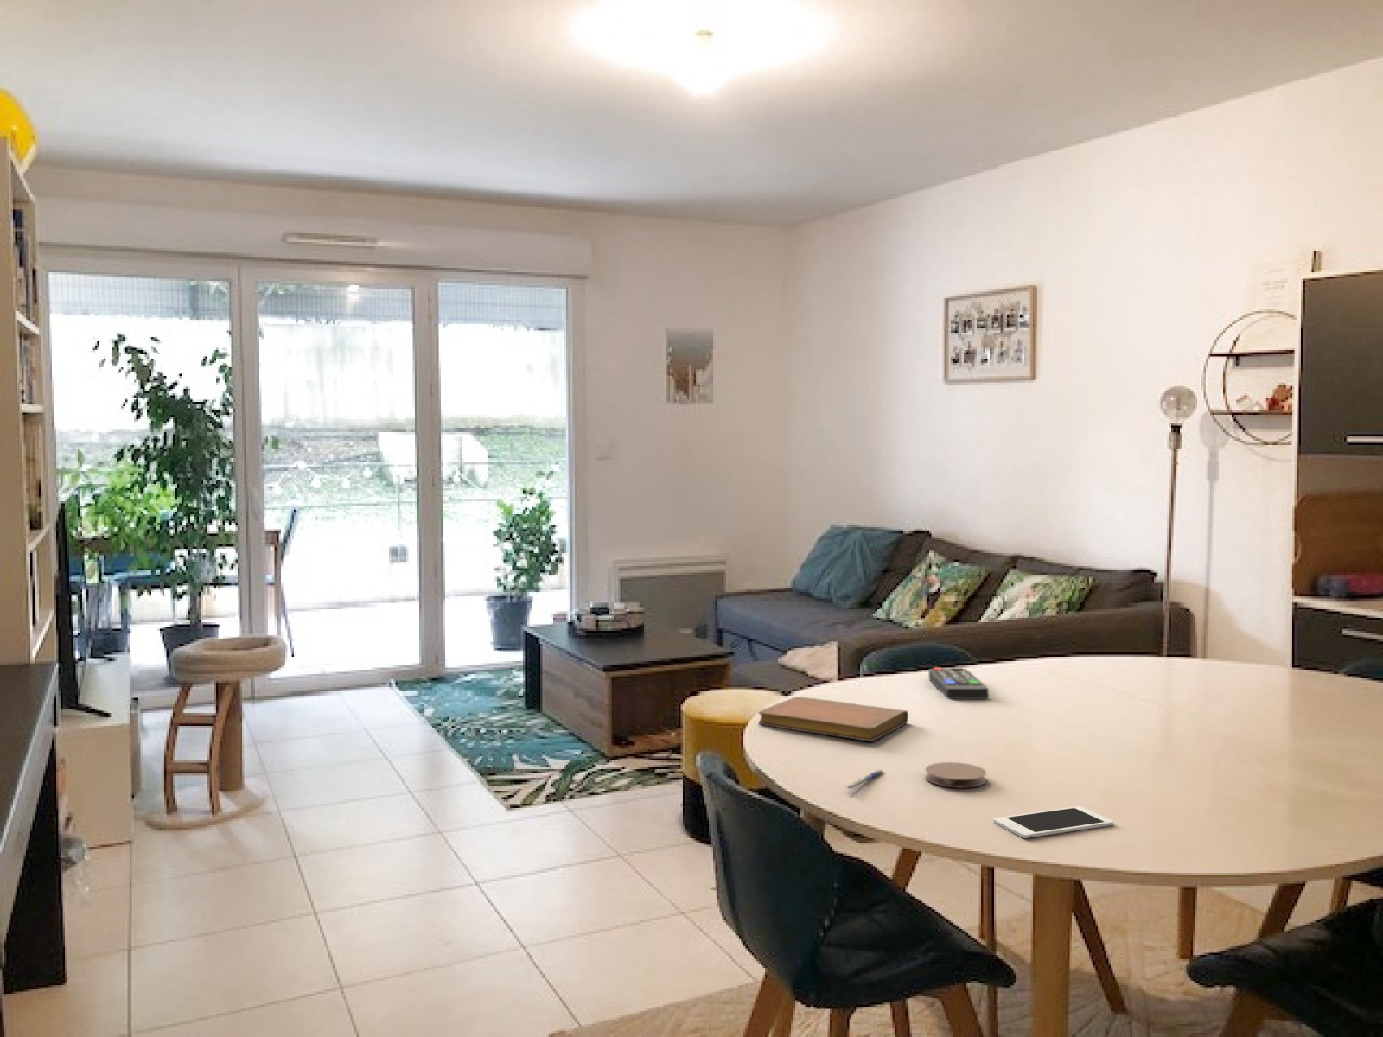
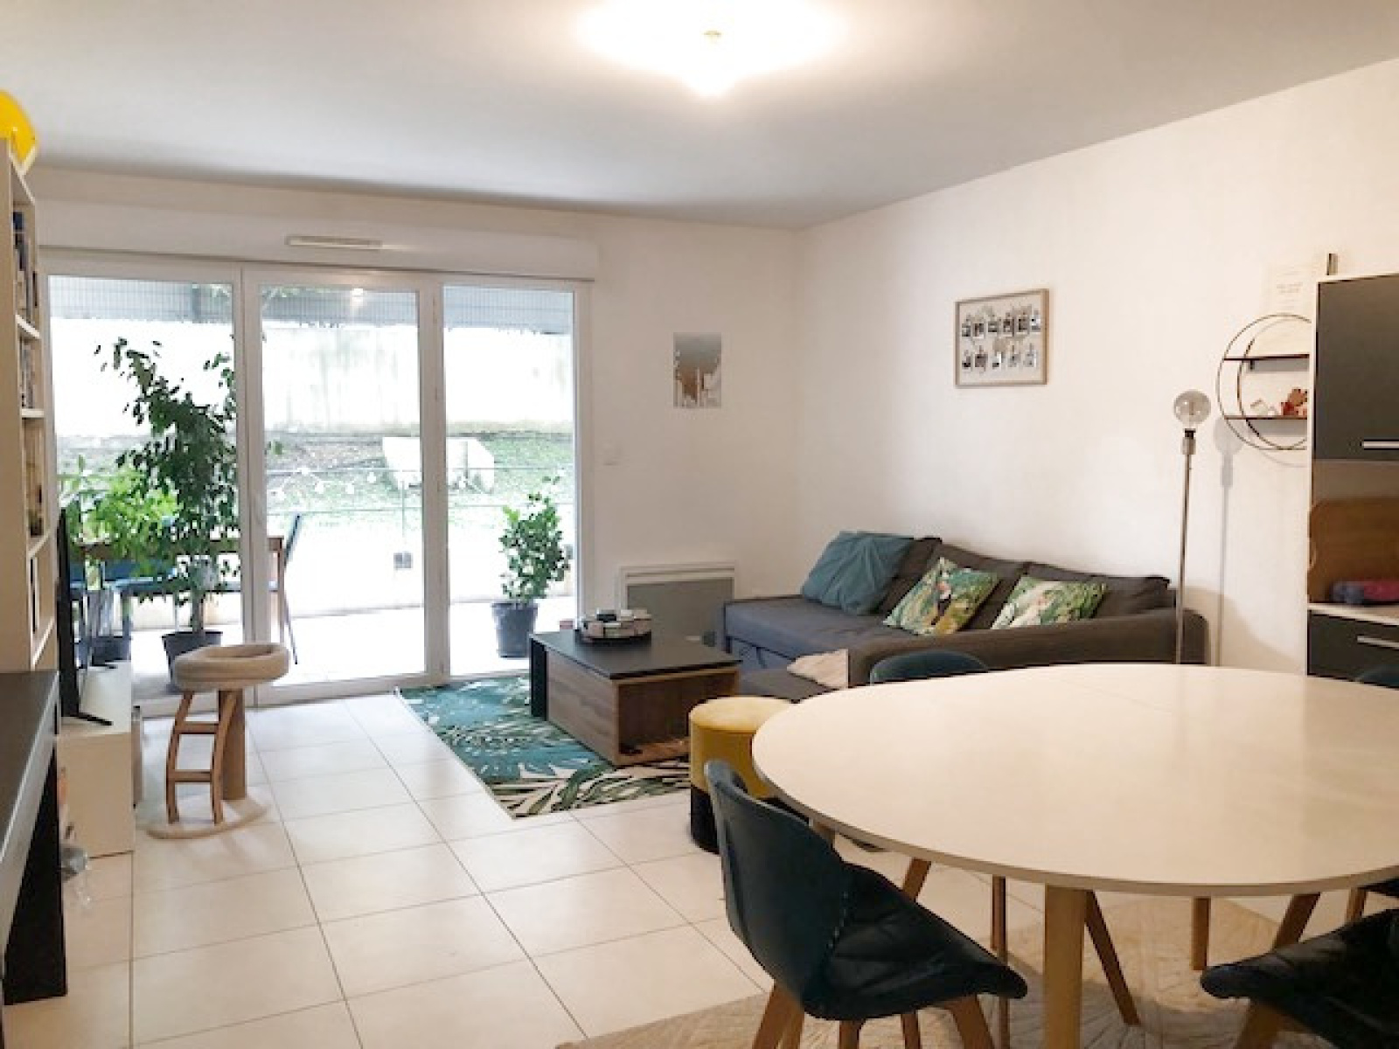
- coaster (955, 774)
- remote control (957, 682)
- cell phone (1053, 821)
- notebook (832, 717)
- pen (865, 779)
